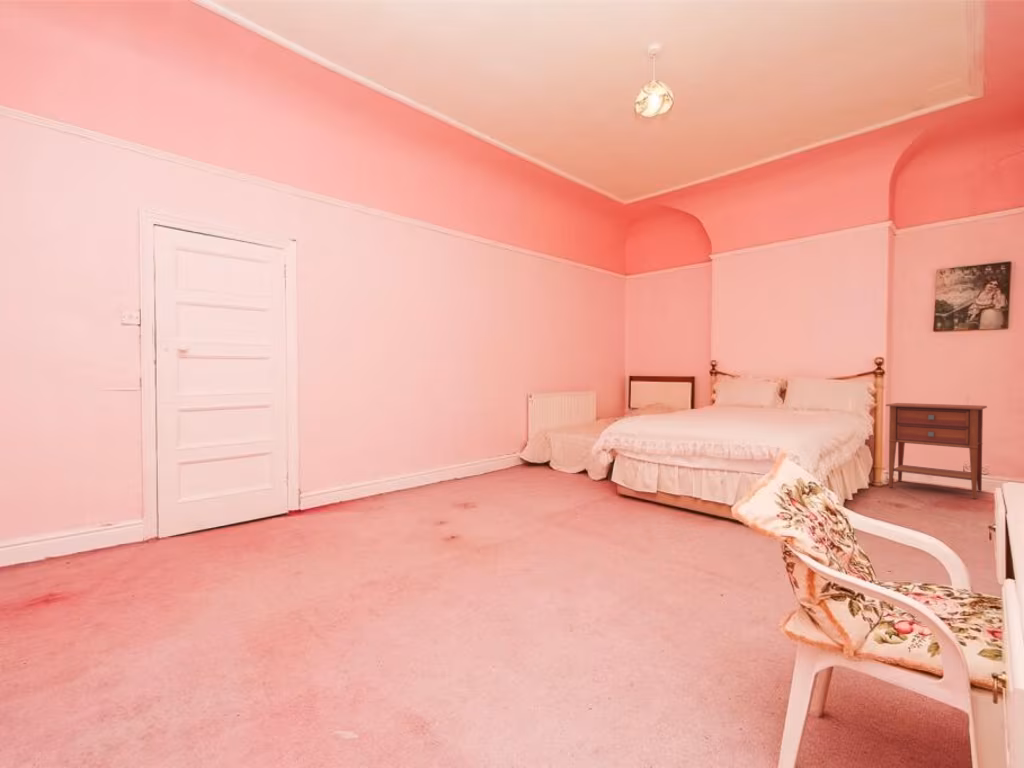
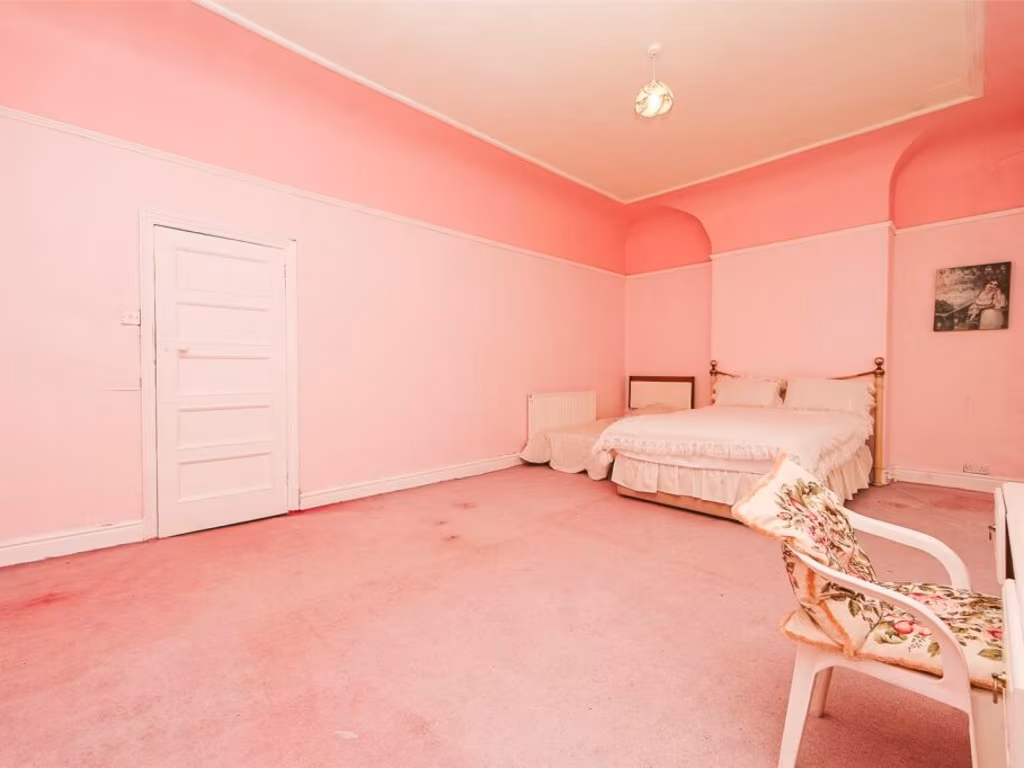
- nightstand (936, 445)
